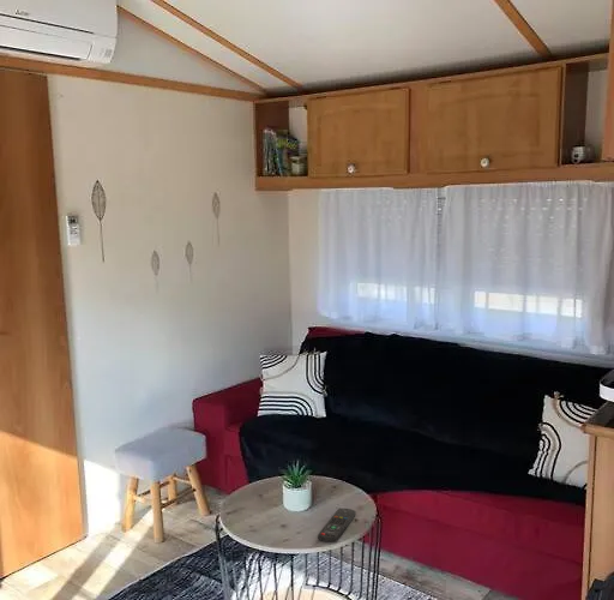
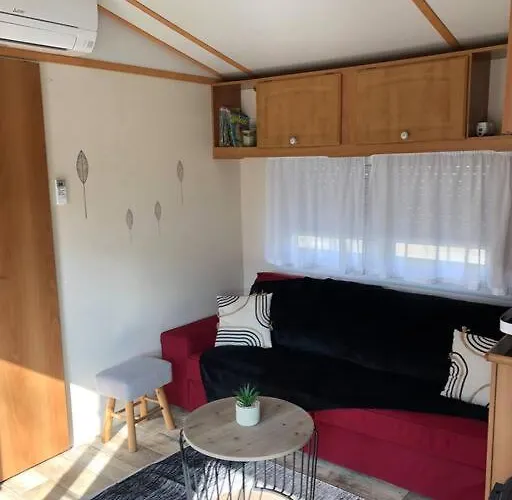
- remote control (337, 523)
